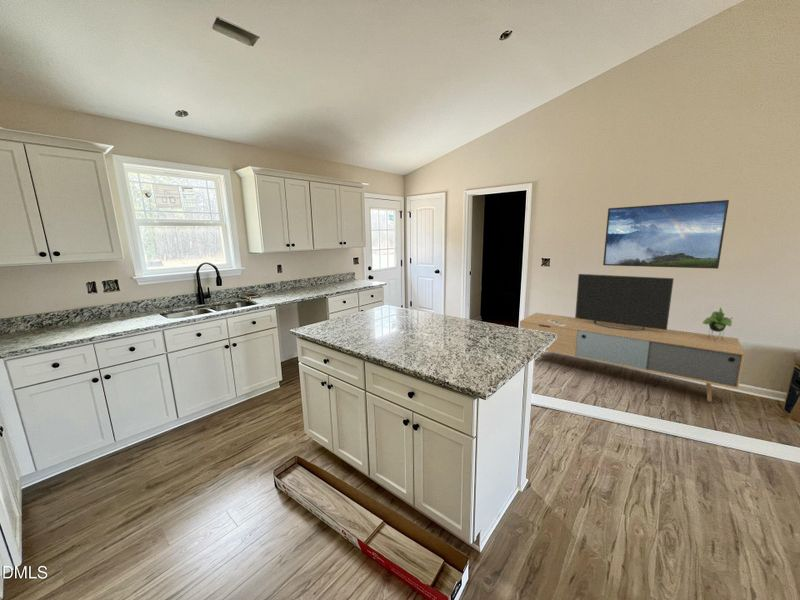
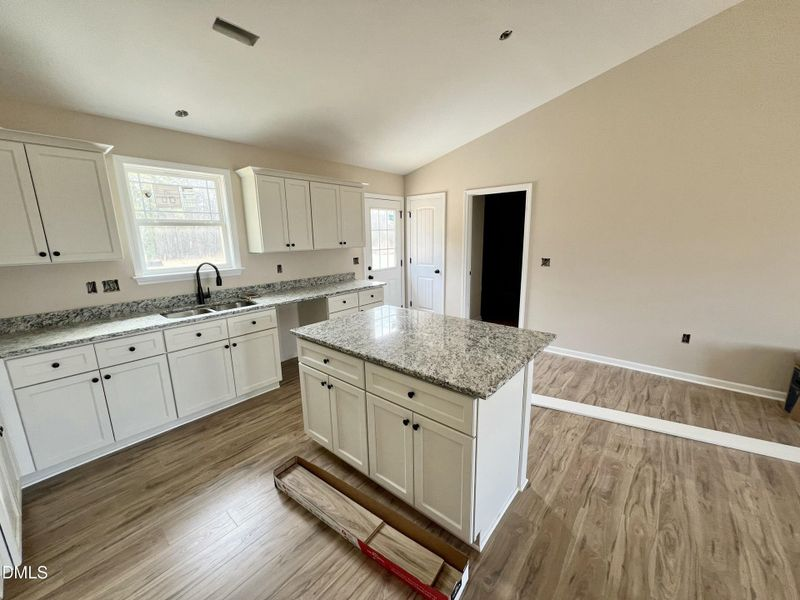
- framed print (659, 236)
- media console (616, 326)
